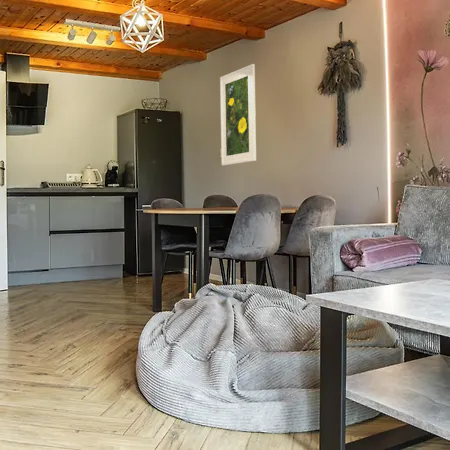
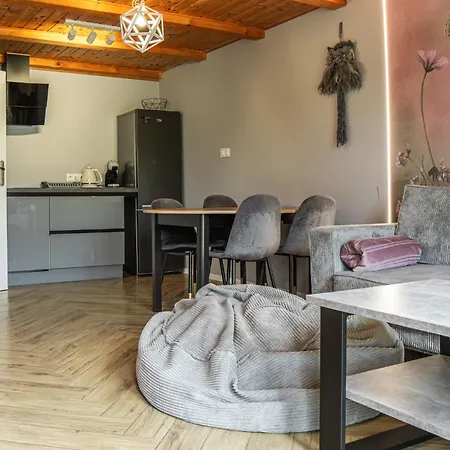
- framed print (237, 117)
